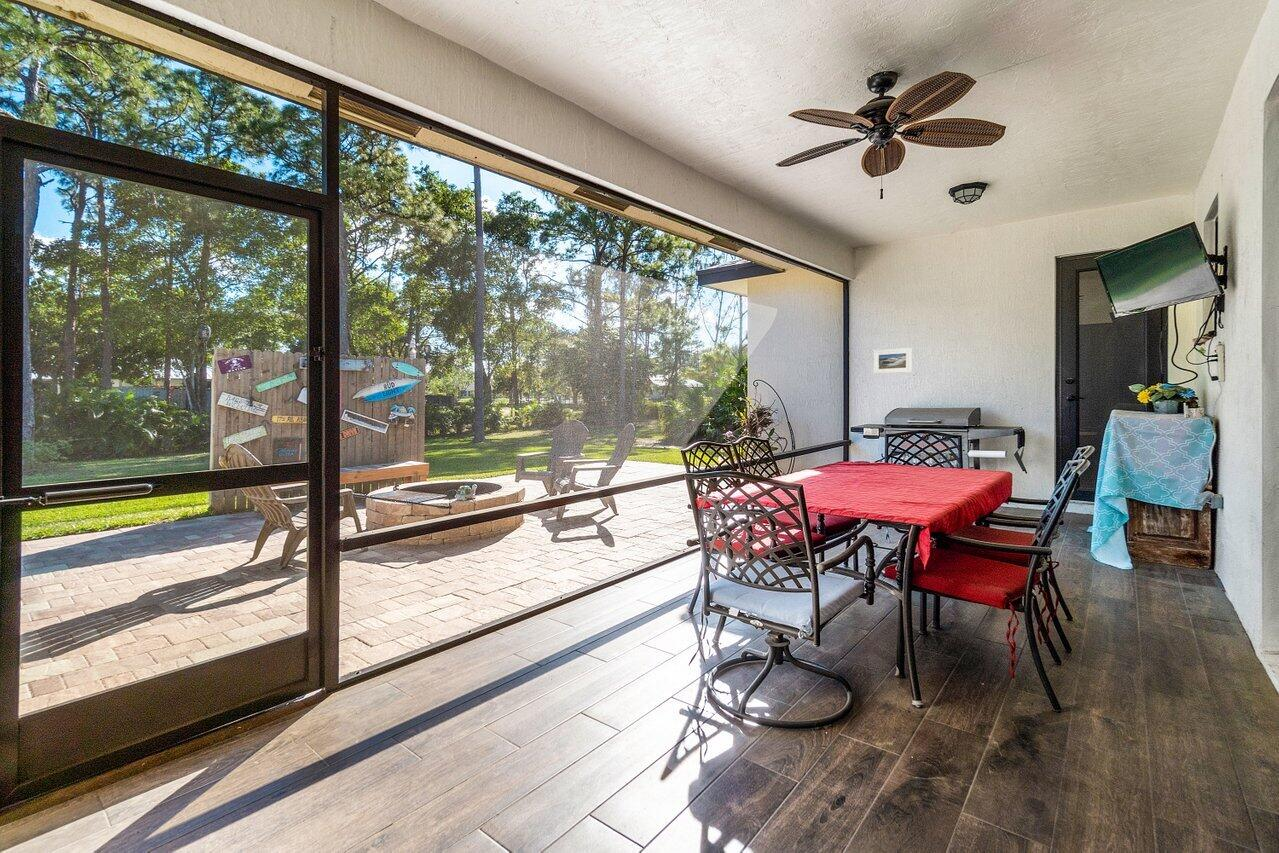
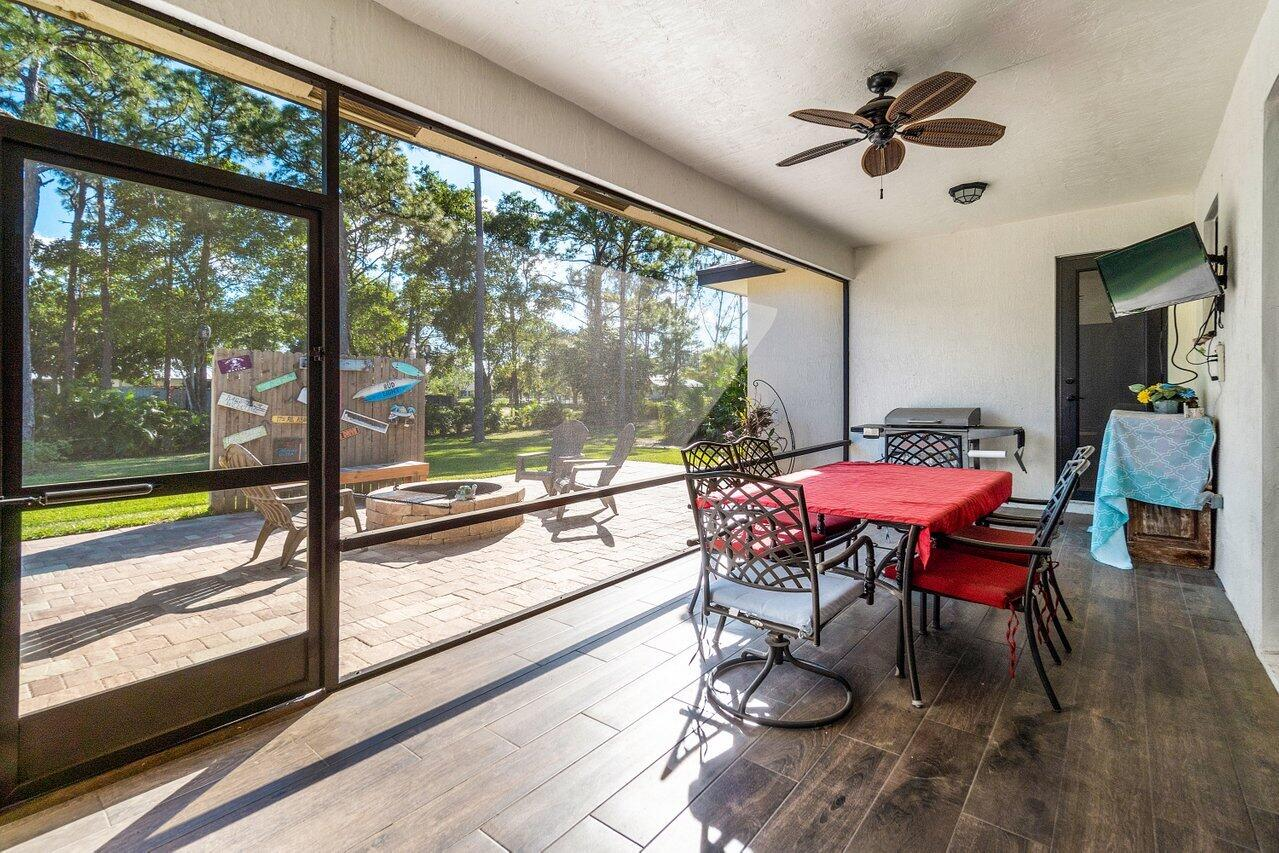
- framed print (892, 361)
